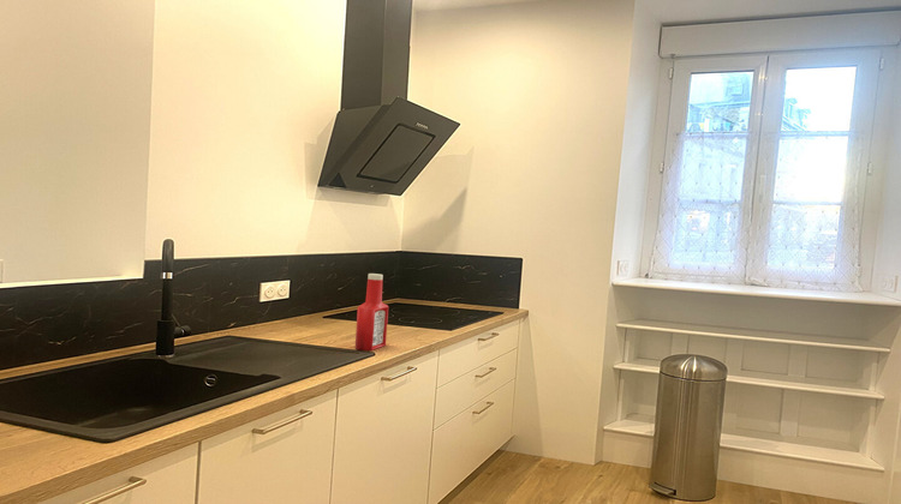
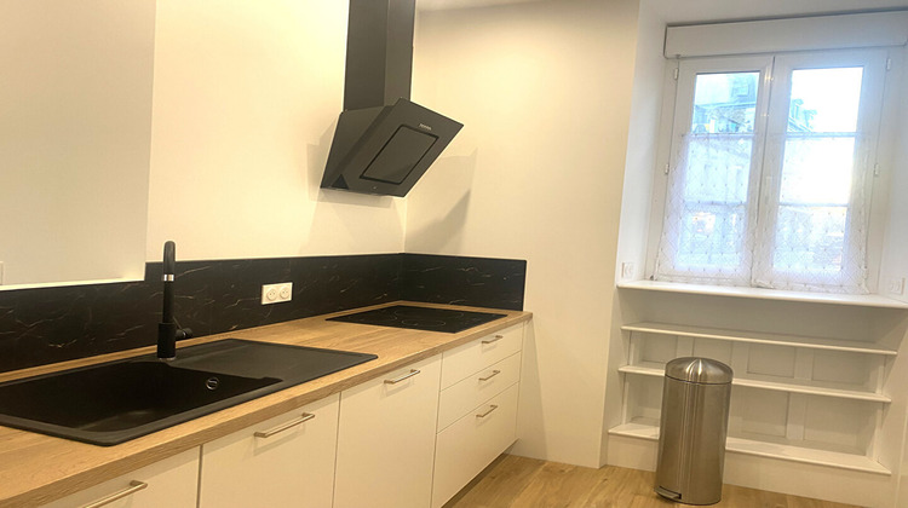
- soap bottle (372, 310)
